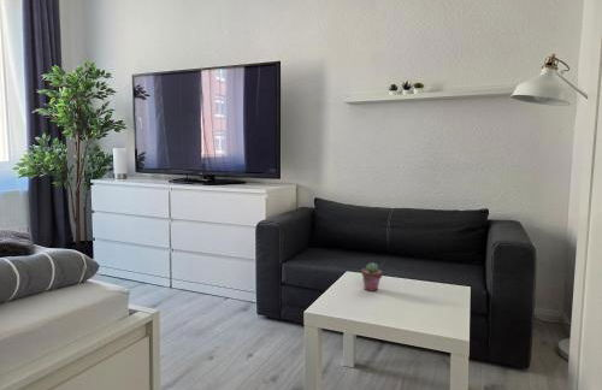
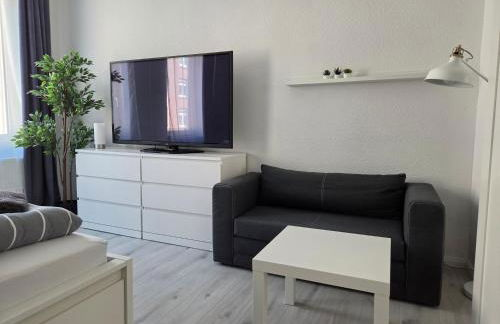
- potted succulent (371, 276)
